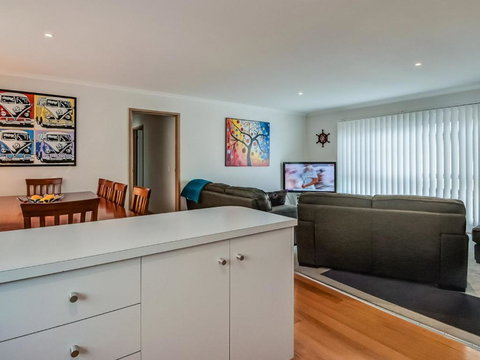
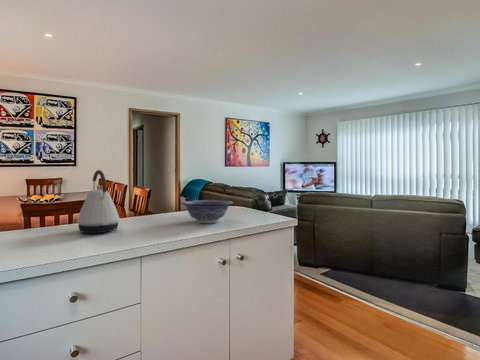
+ decorative bowl (207, 211)
+ kettle (98, 200)
